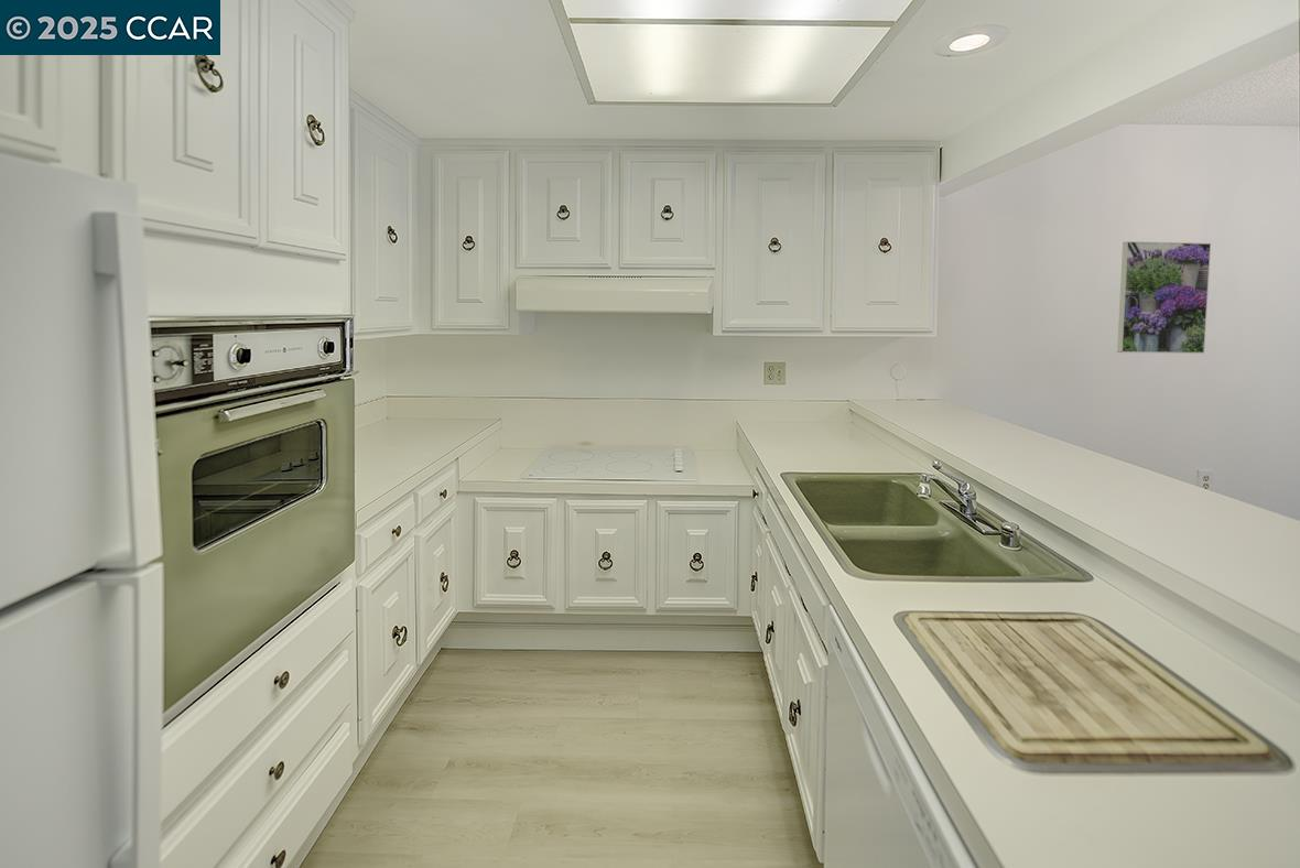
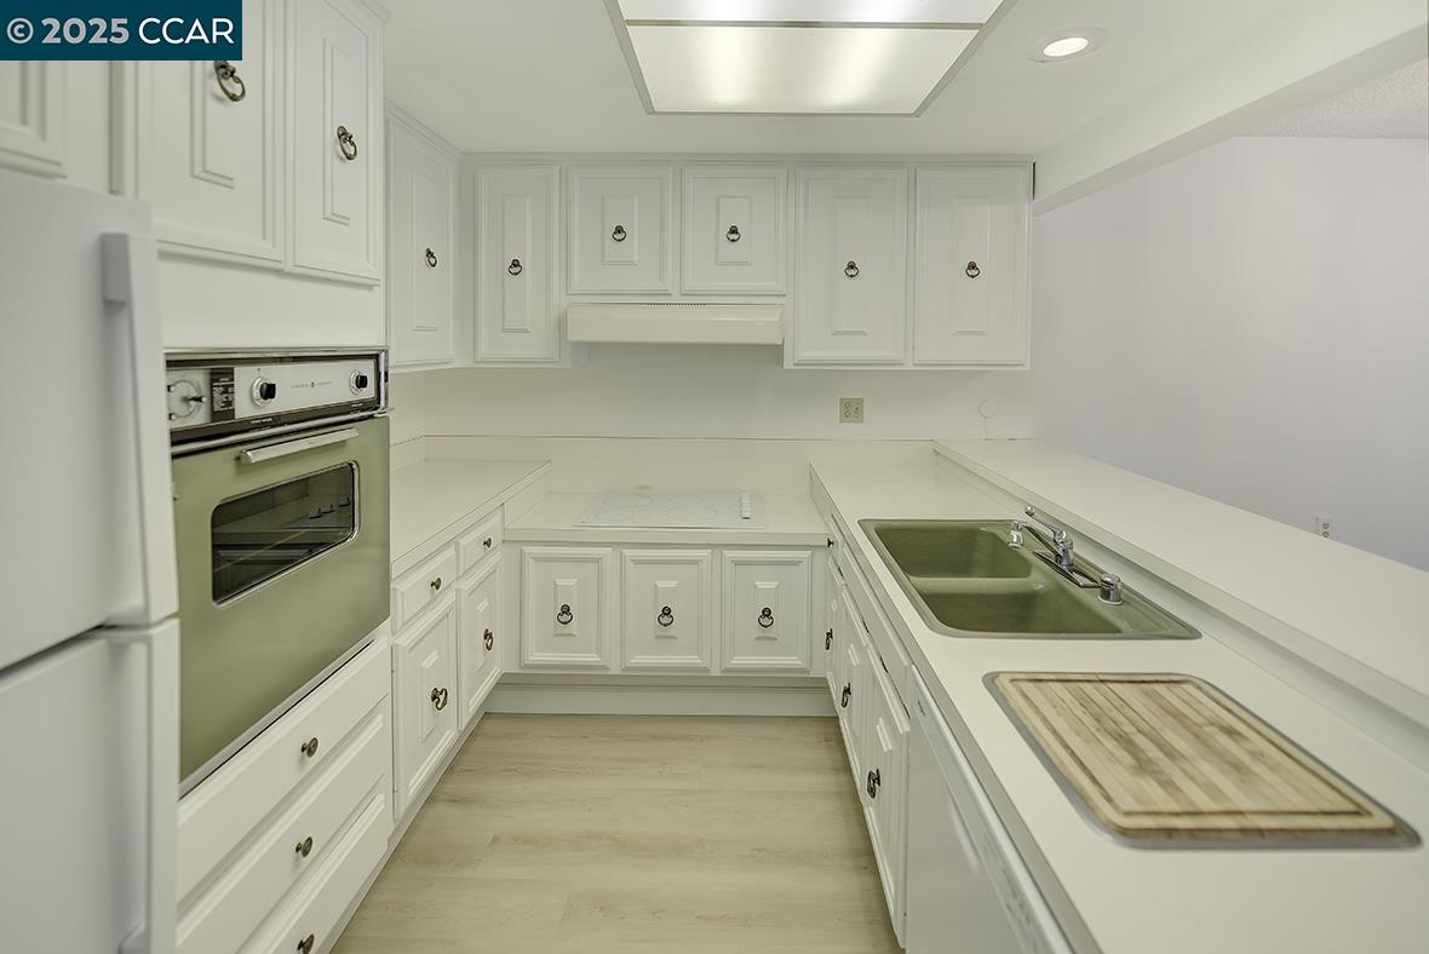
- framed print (1163, 297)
